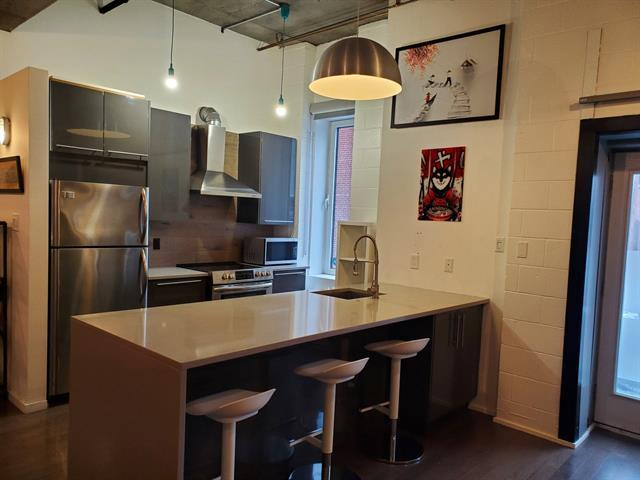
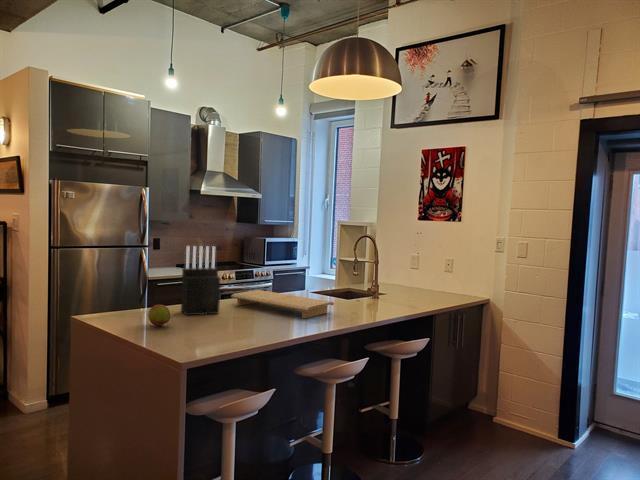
+ cutting board (281, 303)
+ knife block (201, 280)
+ fruit (159, 315)
